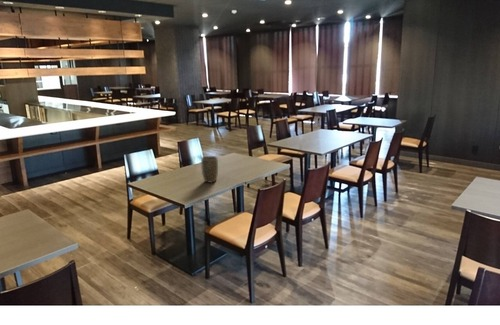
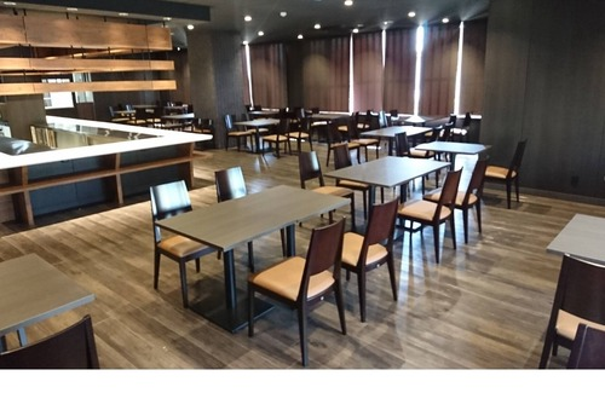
- plant pot (209, 169)
